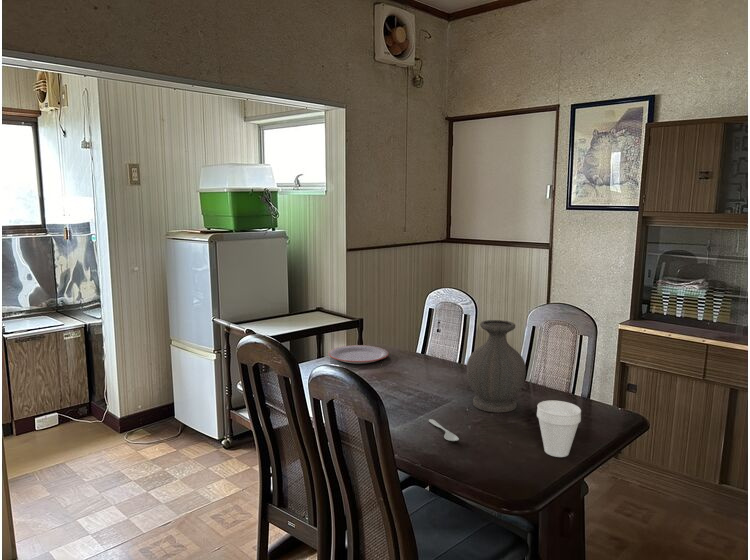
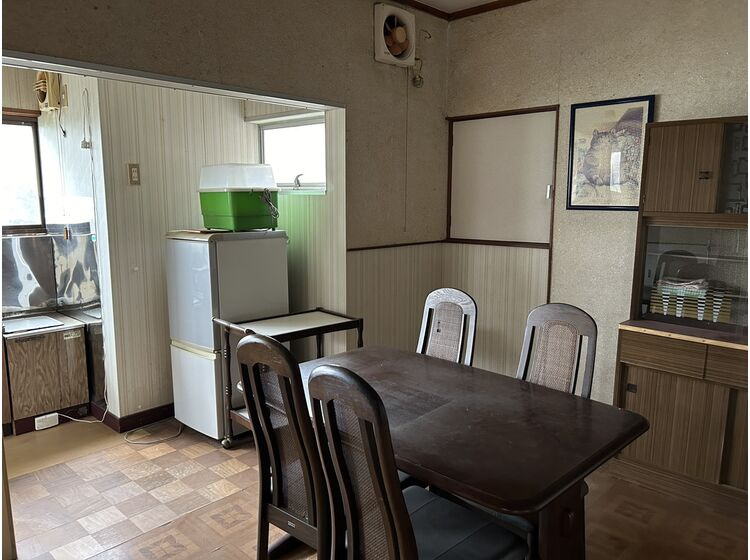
- plate (358, 355)
- spoon (442, 428)
- vase (496, 364)
- cup (557, 429)
